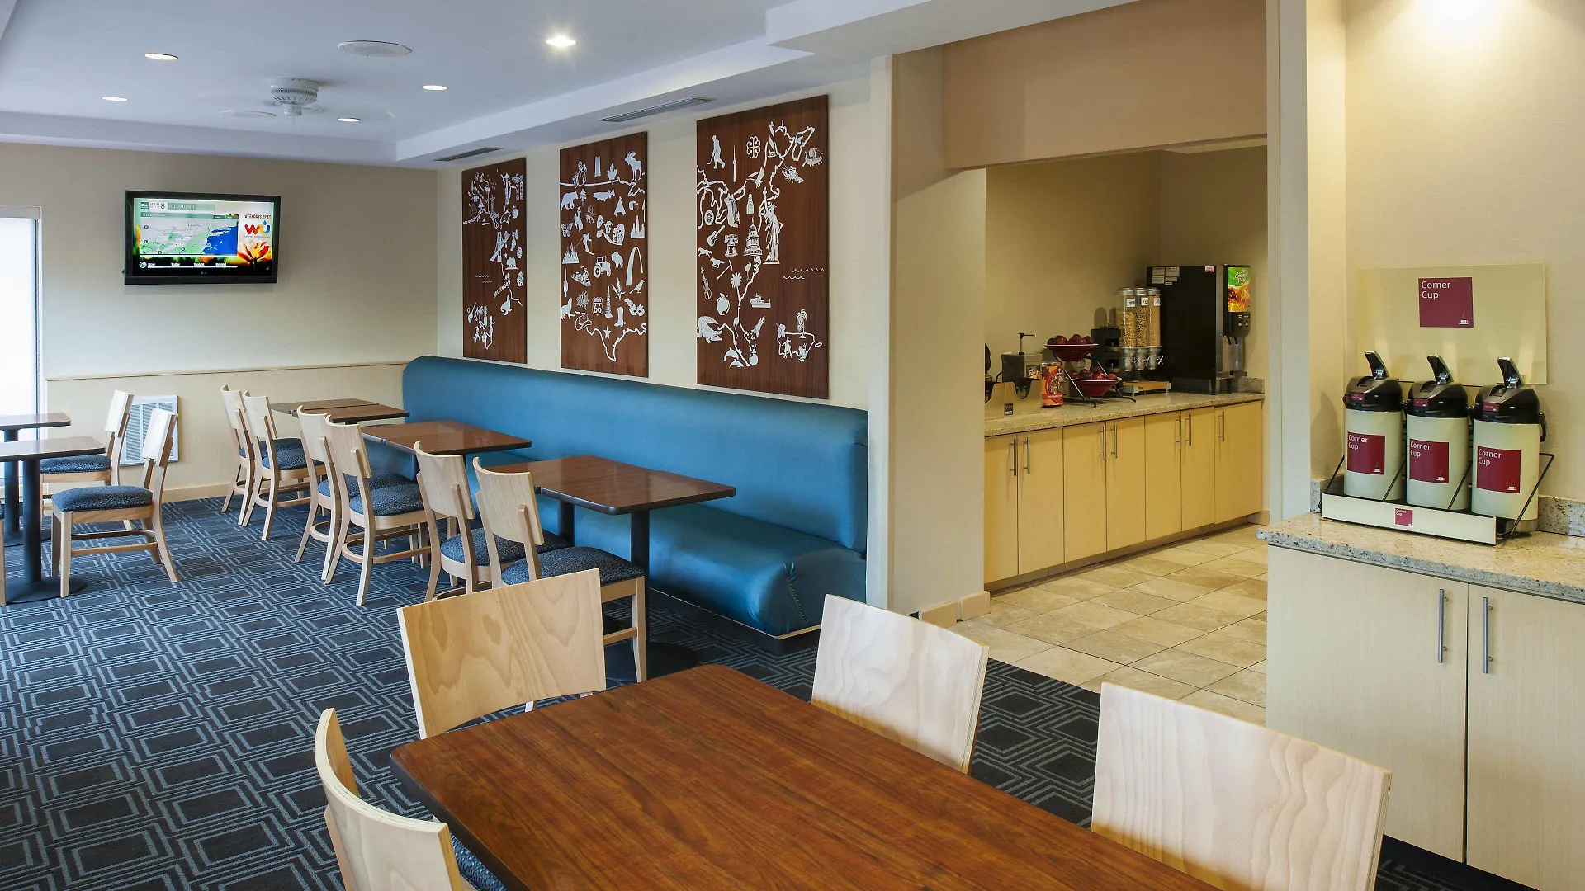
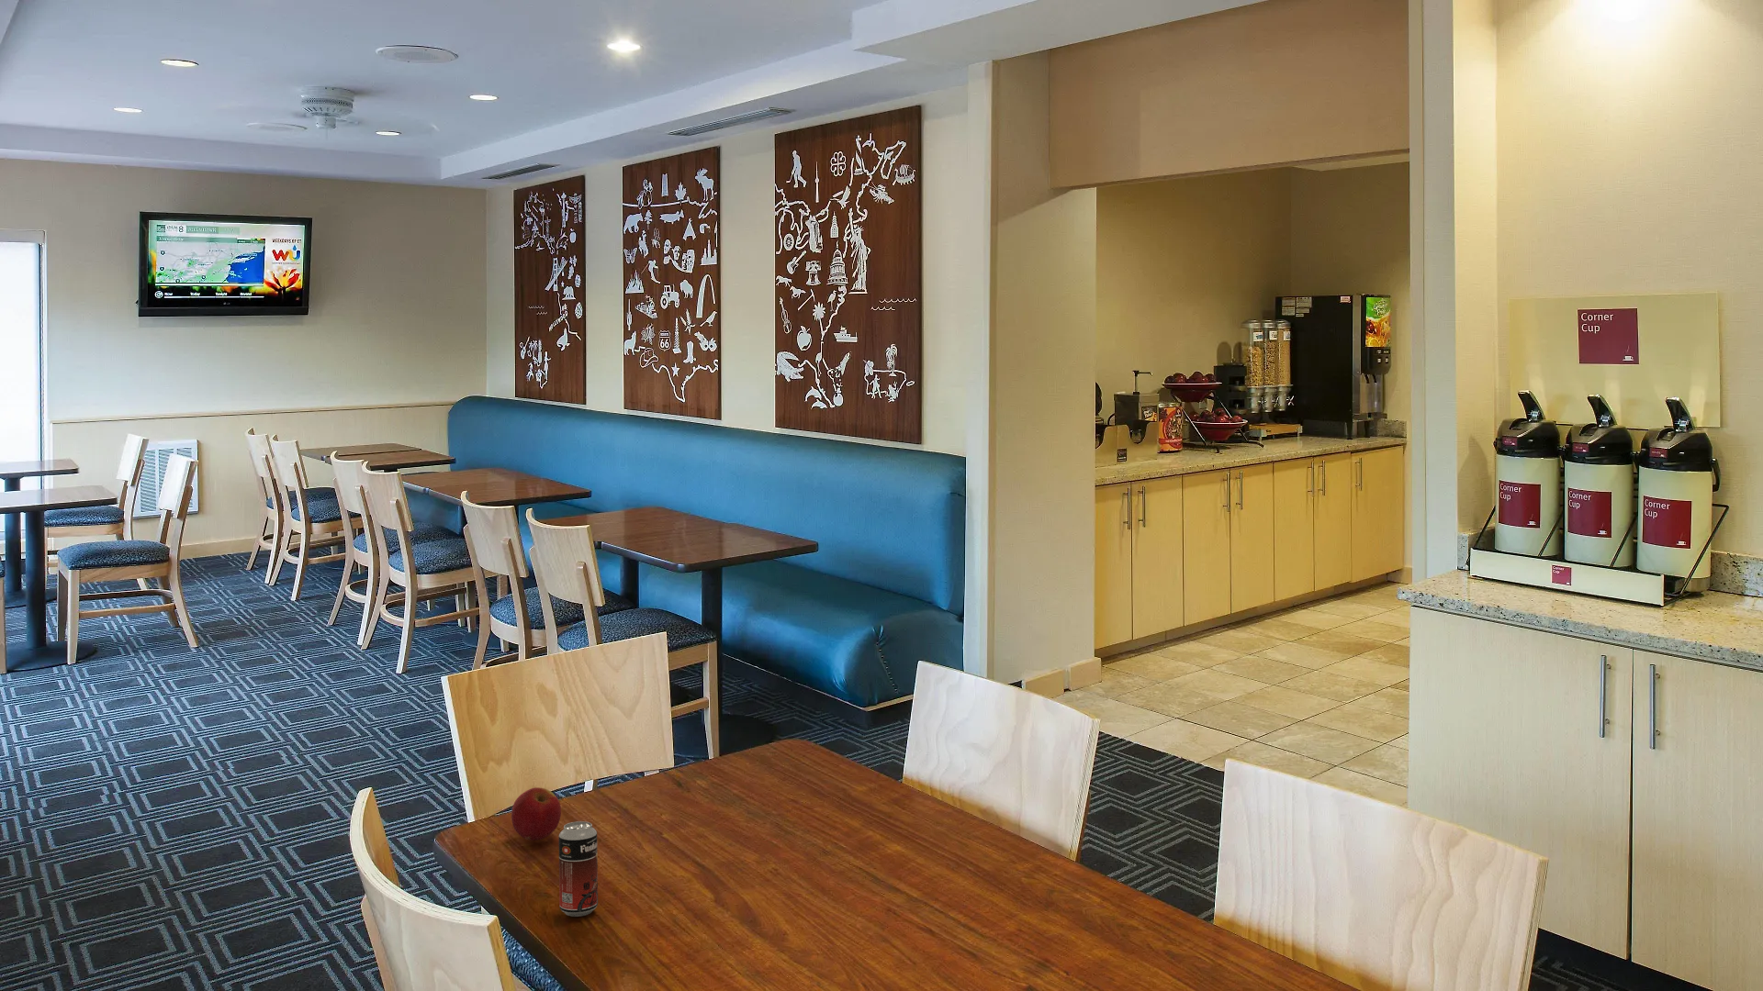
+ apple (536, 813)
+ beverage can (578, 868)
